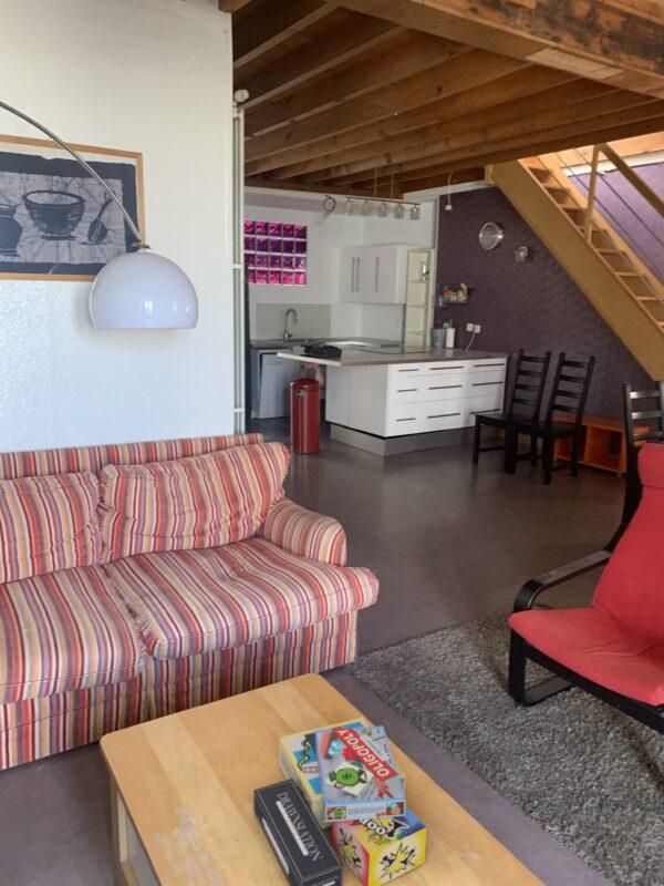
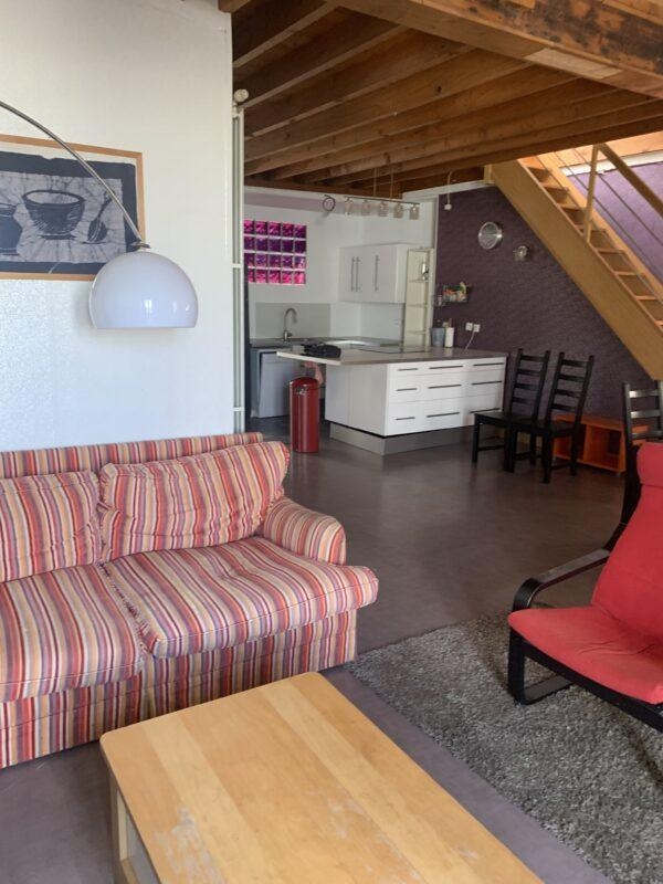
- board game (336, 791)
